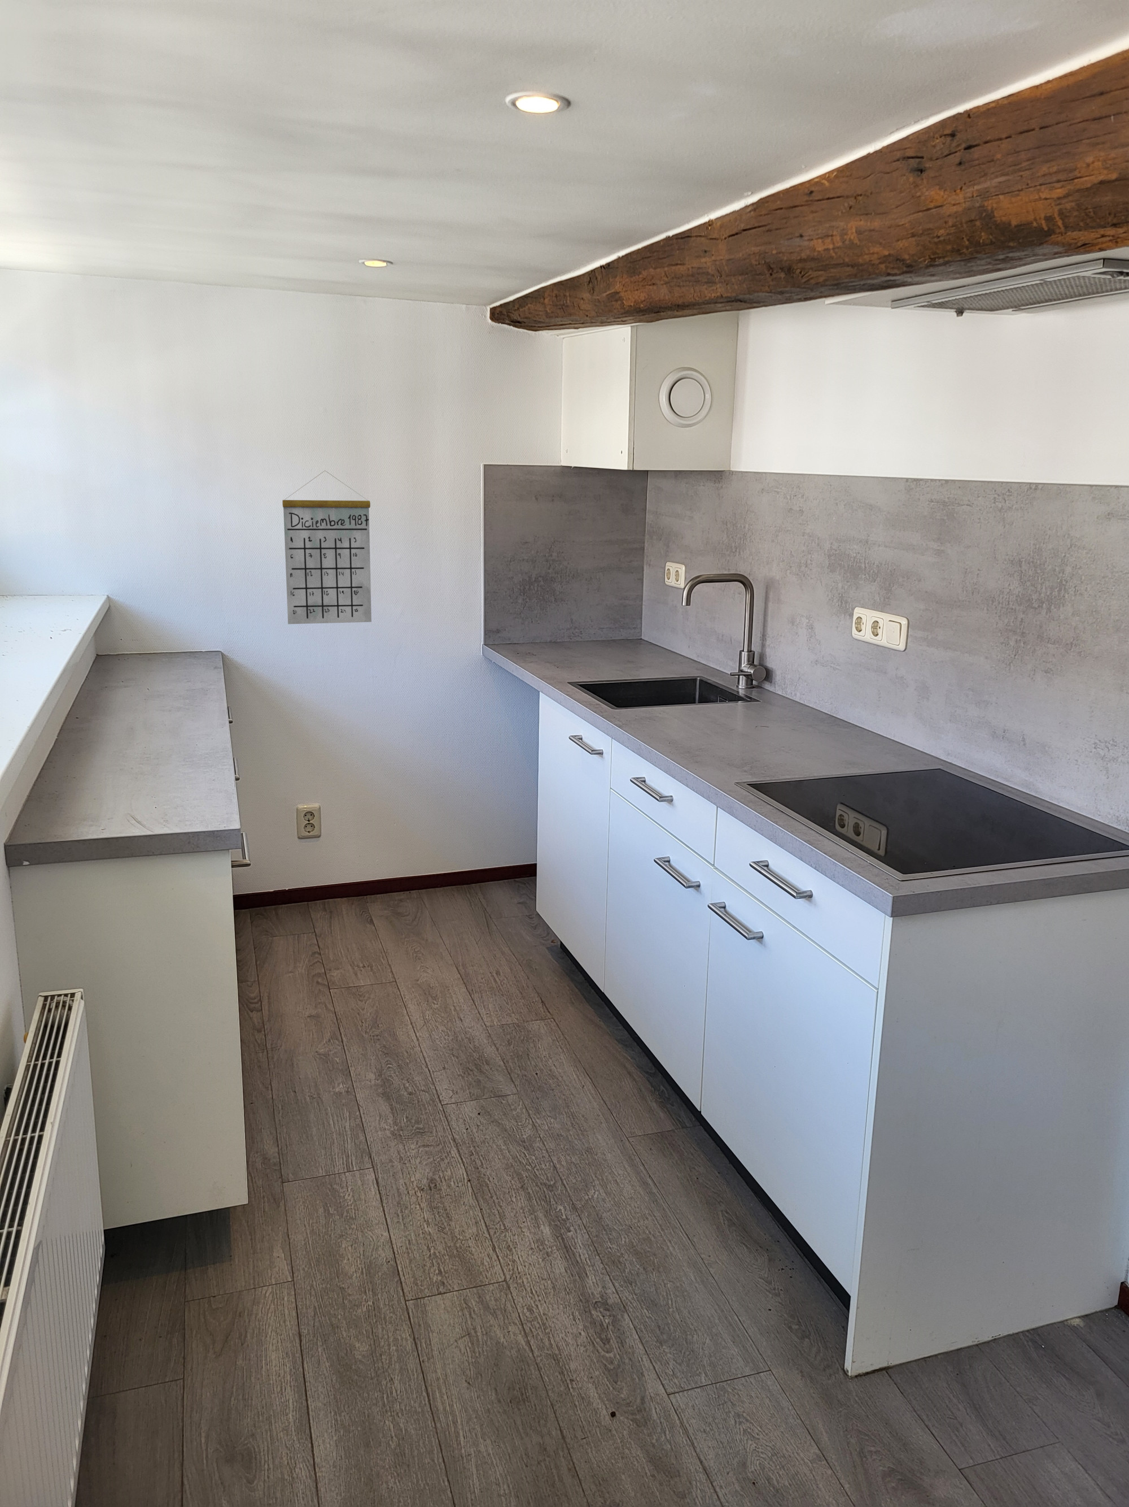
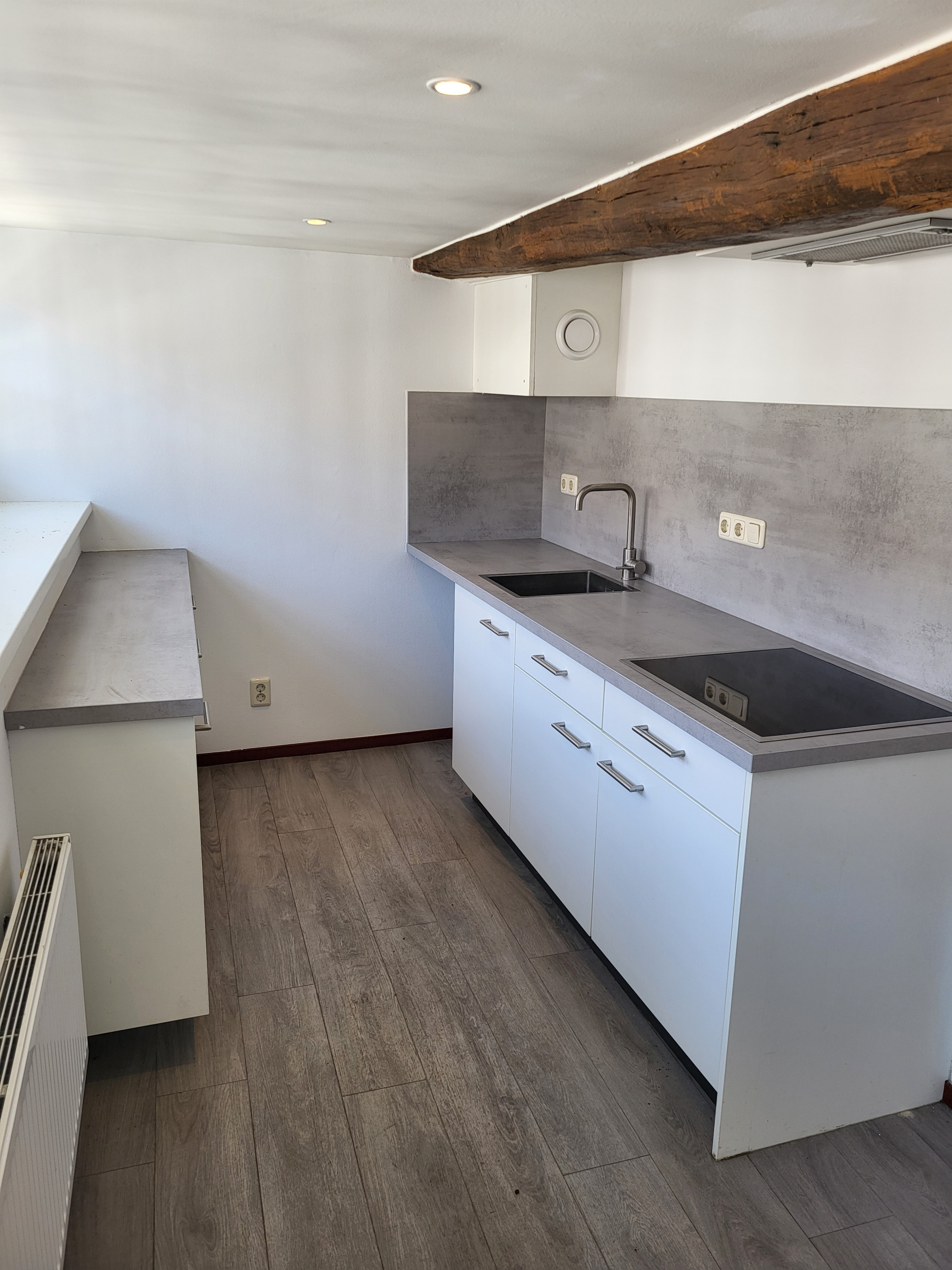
- calendar (329, 547)
